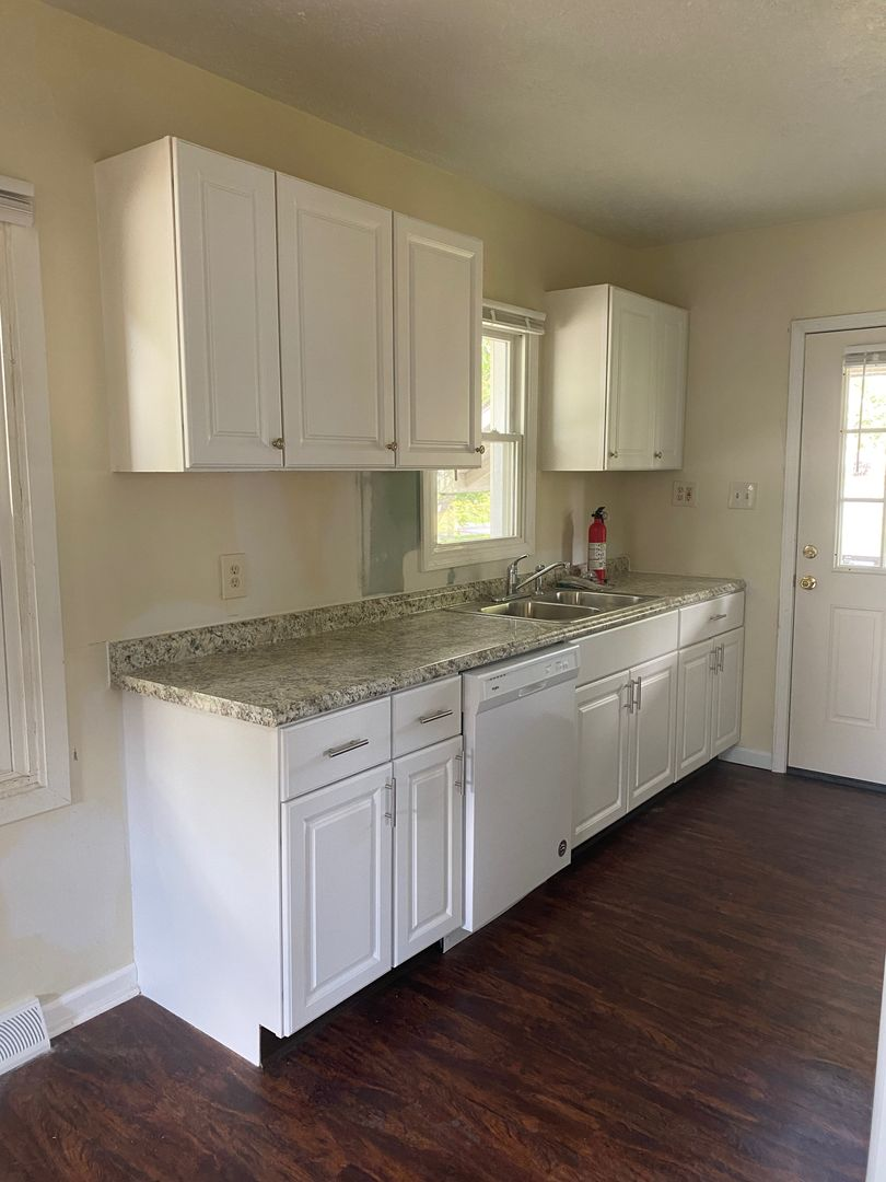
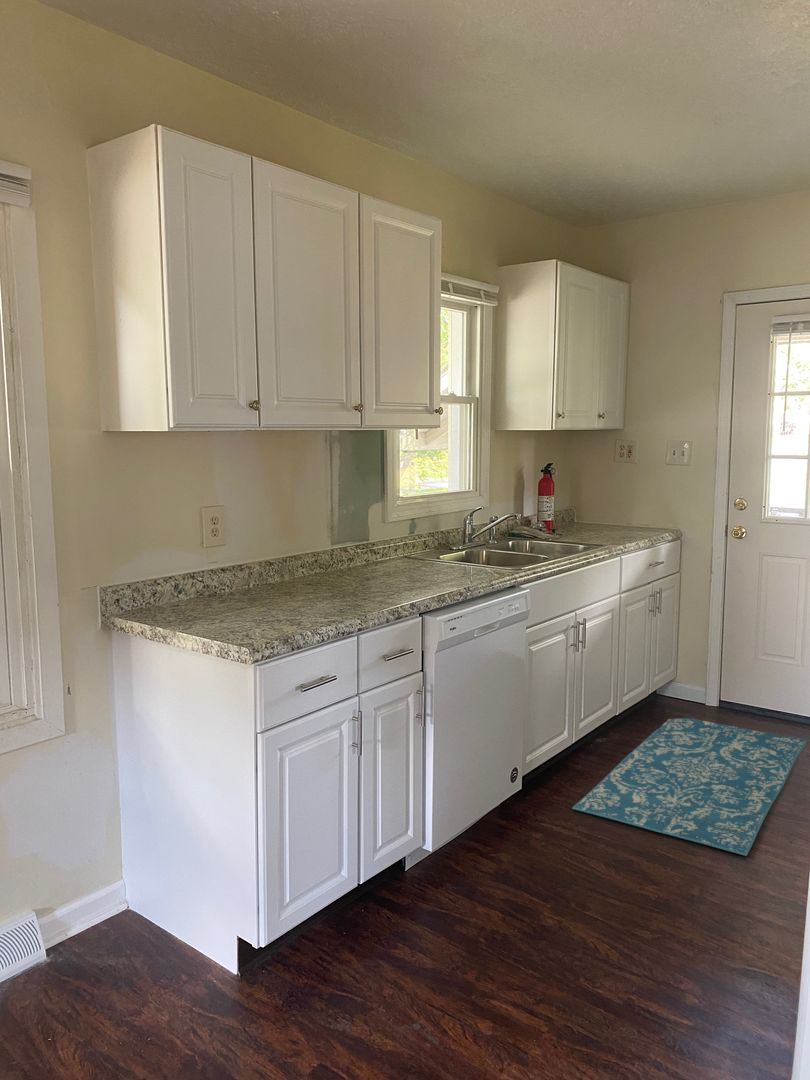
+ rug (701, 770)
